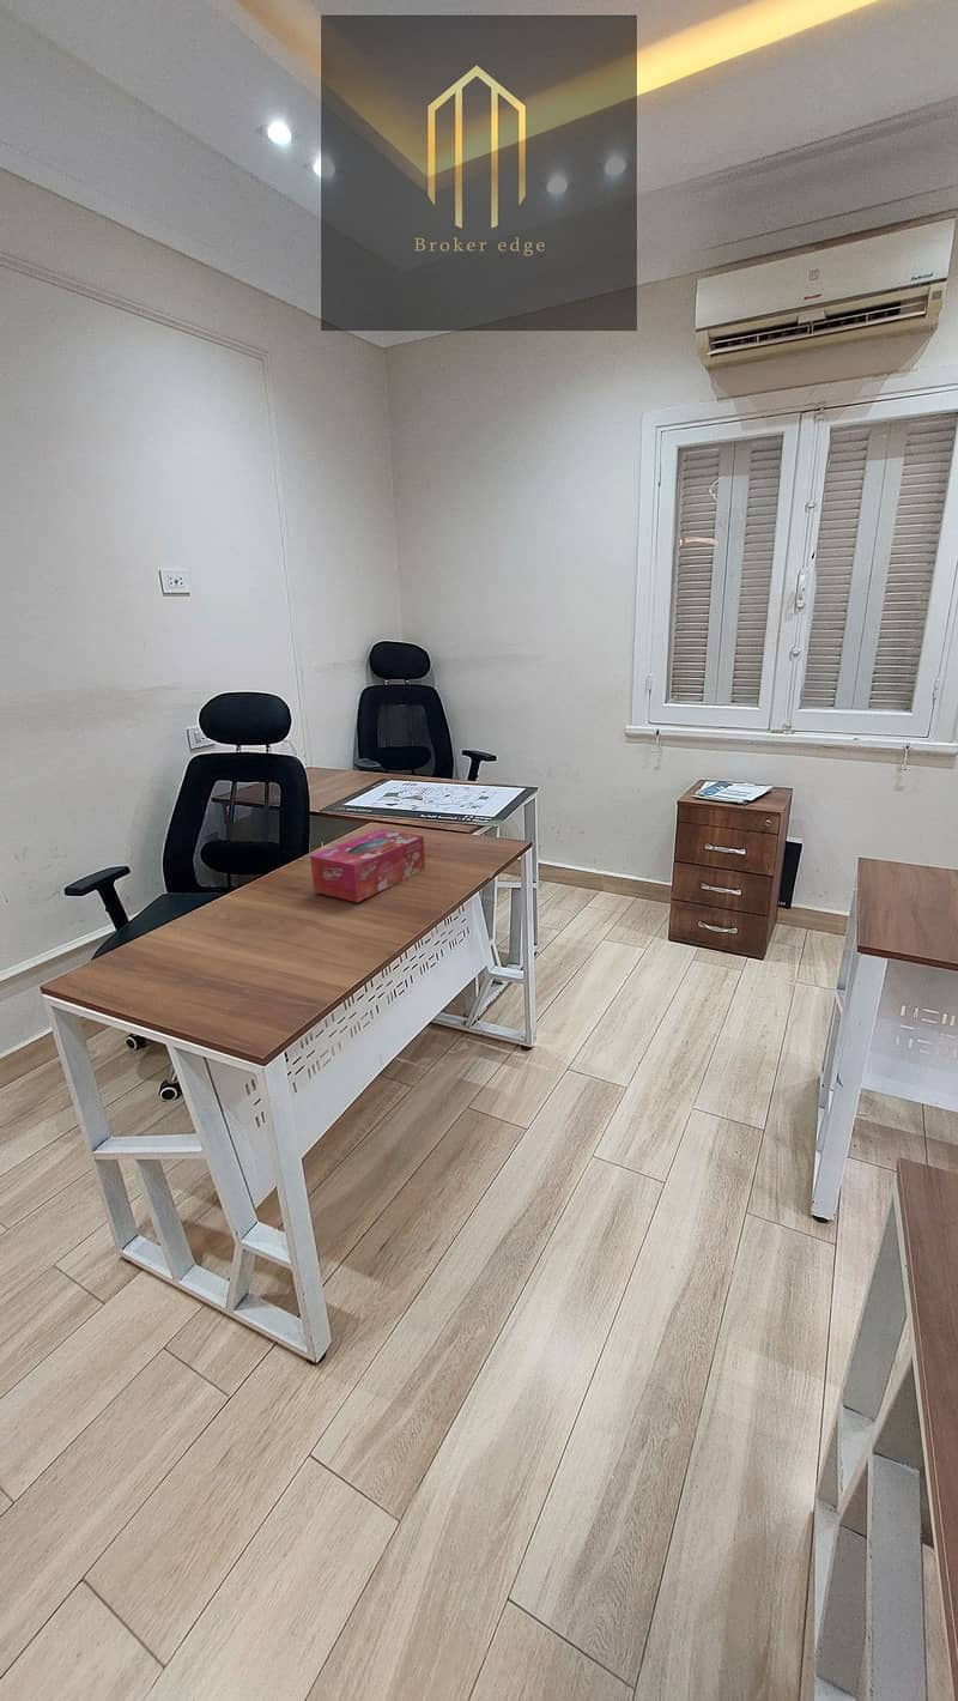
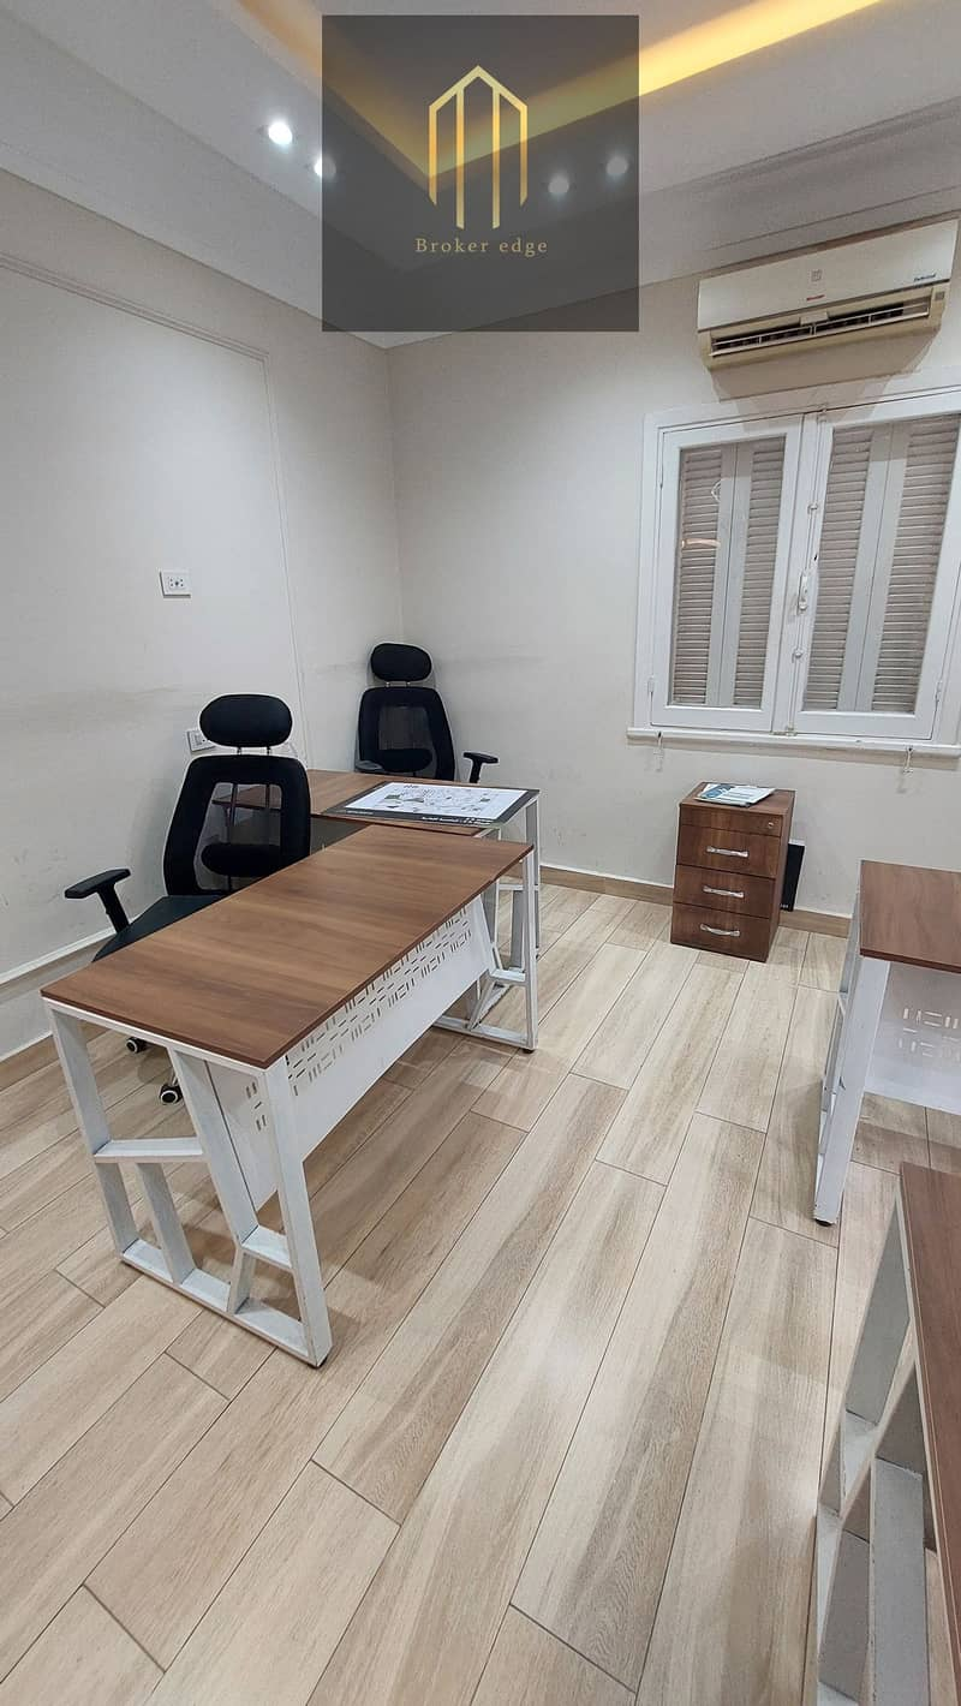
- tissue box (370, 862)
